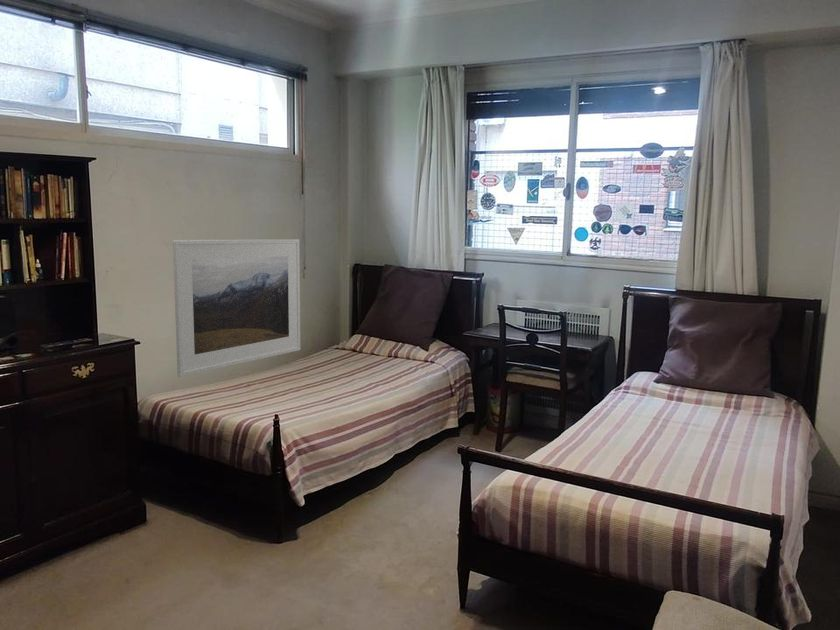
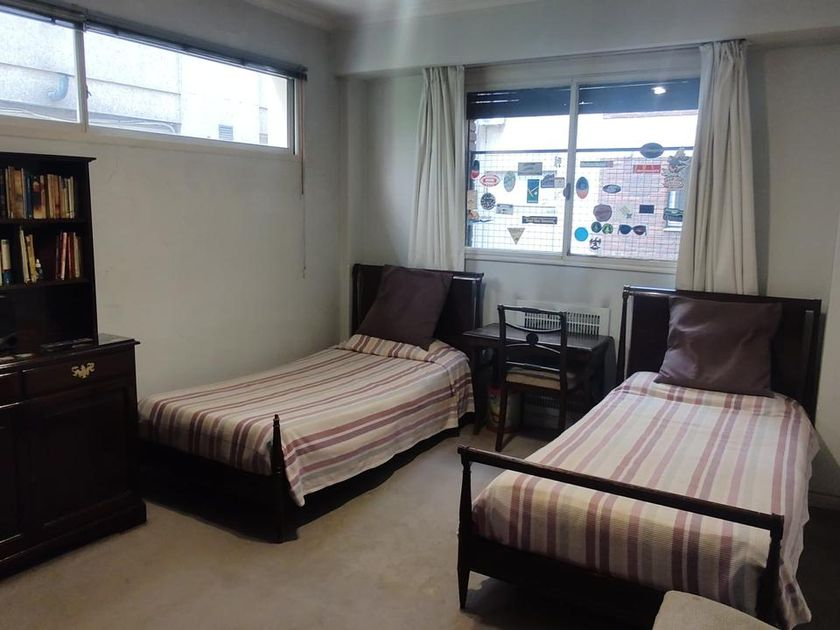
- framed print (244, 301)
